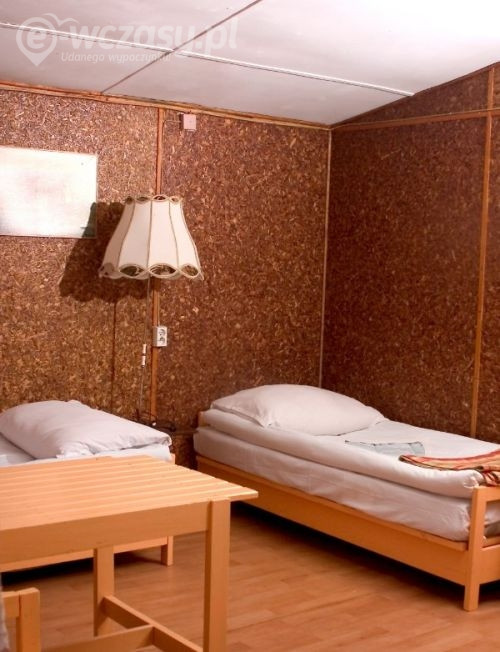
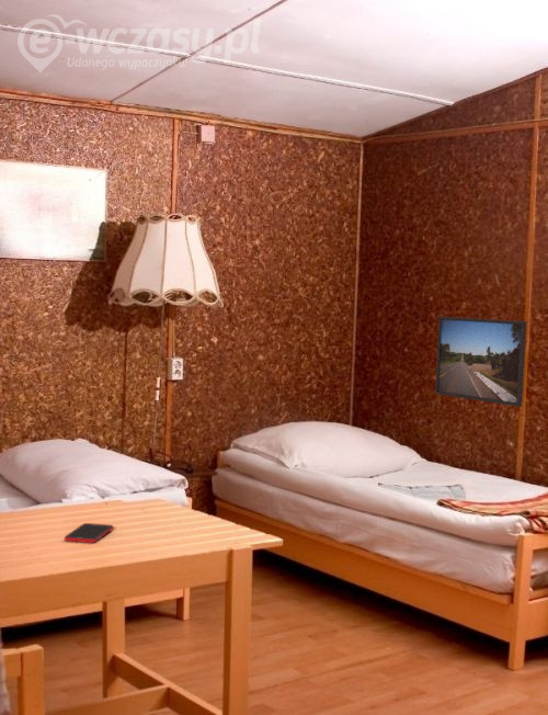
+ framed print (478, 359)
+ cell phone (89, 533)
